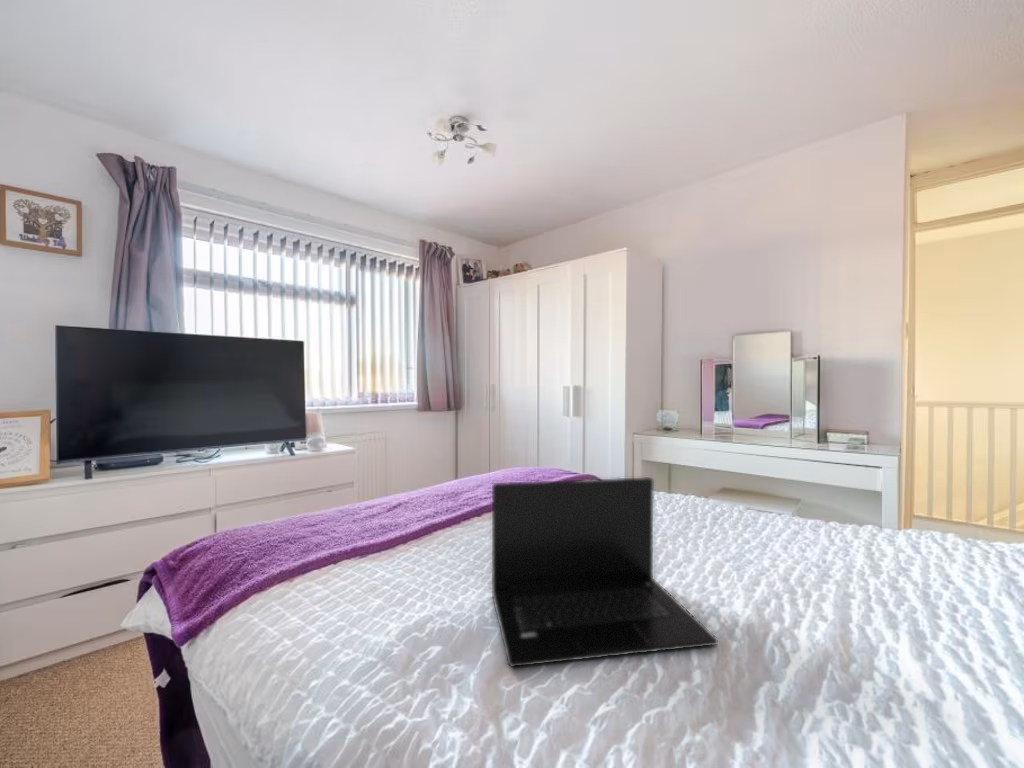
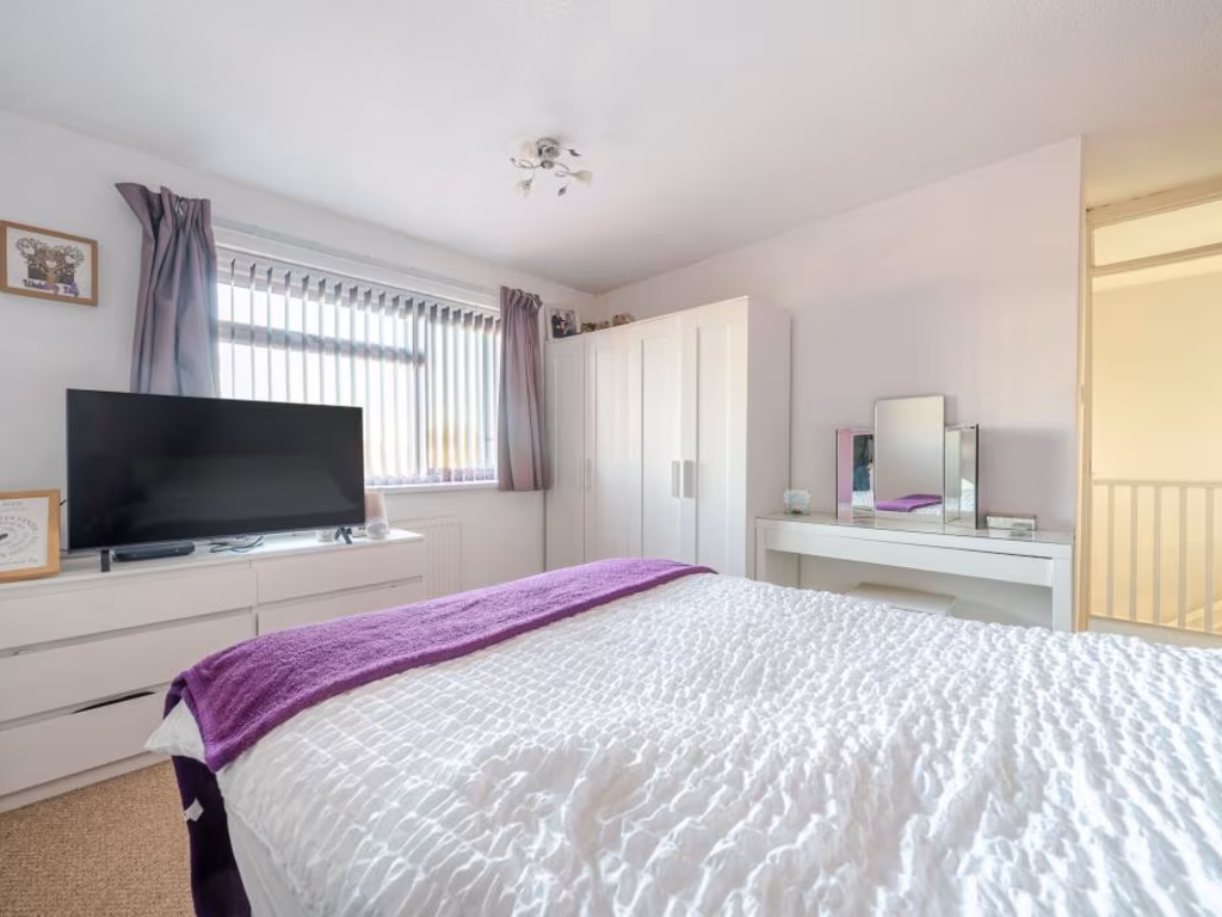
- laptop (593, 556)
